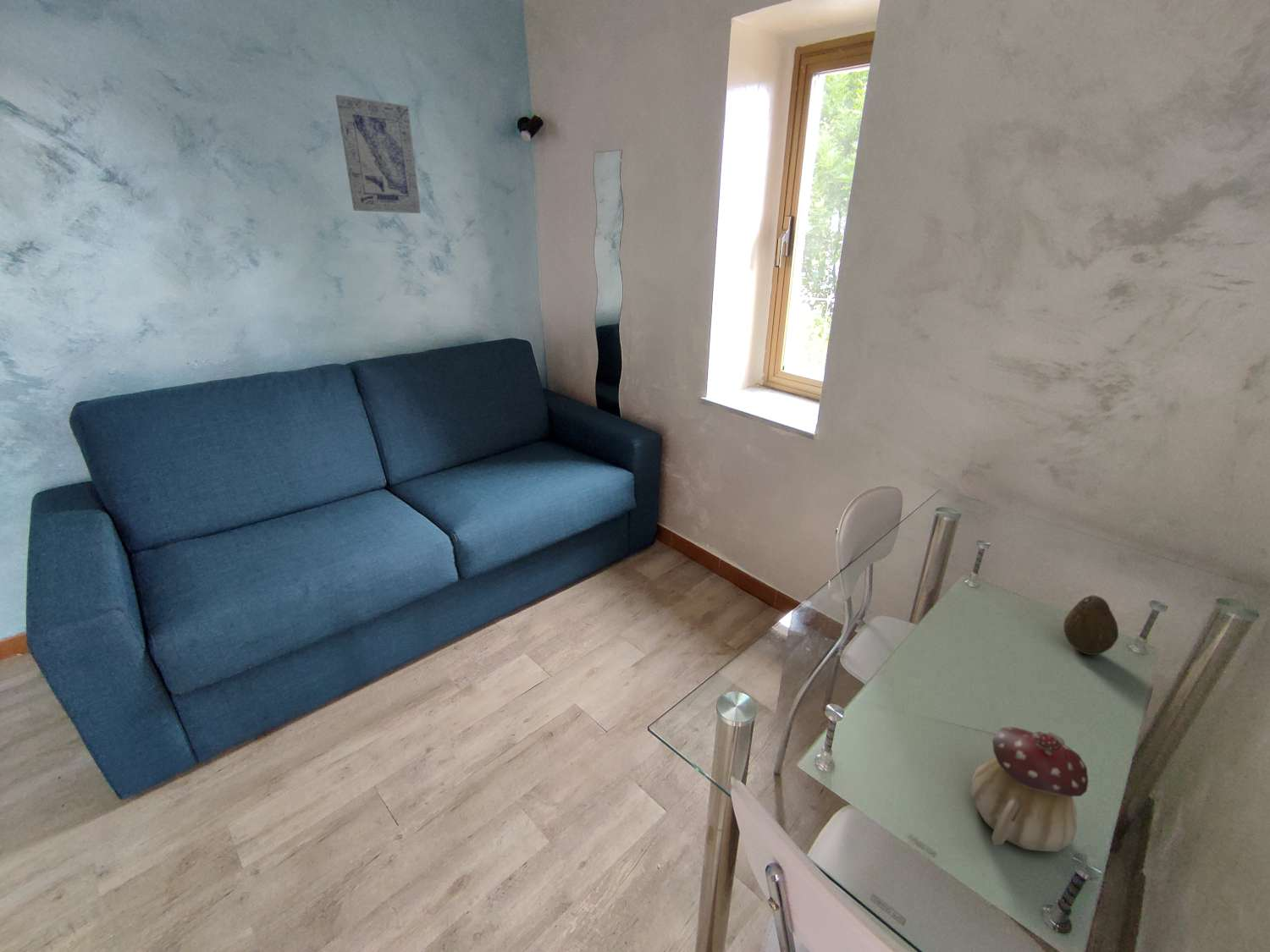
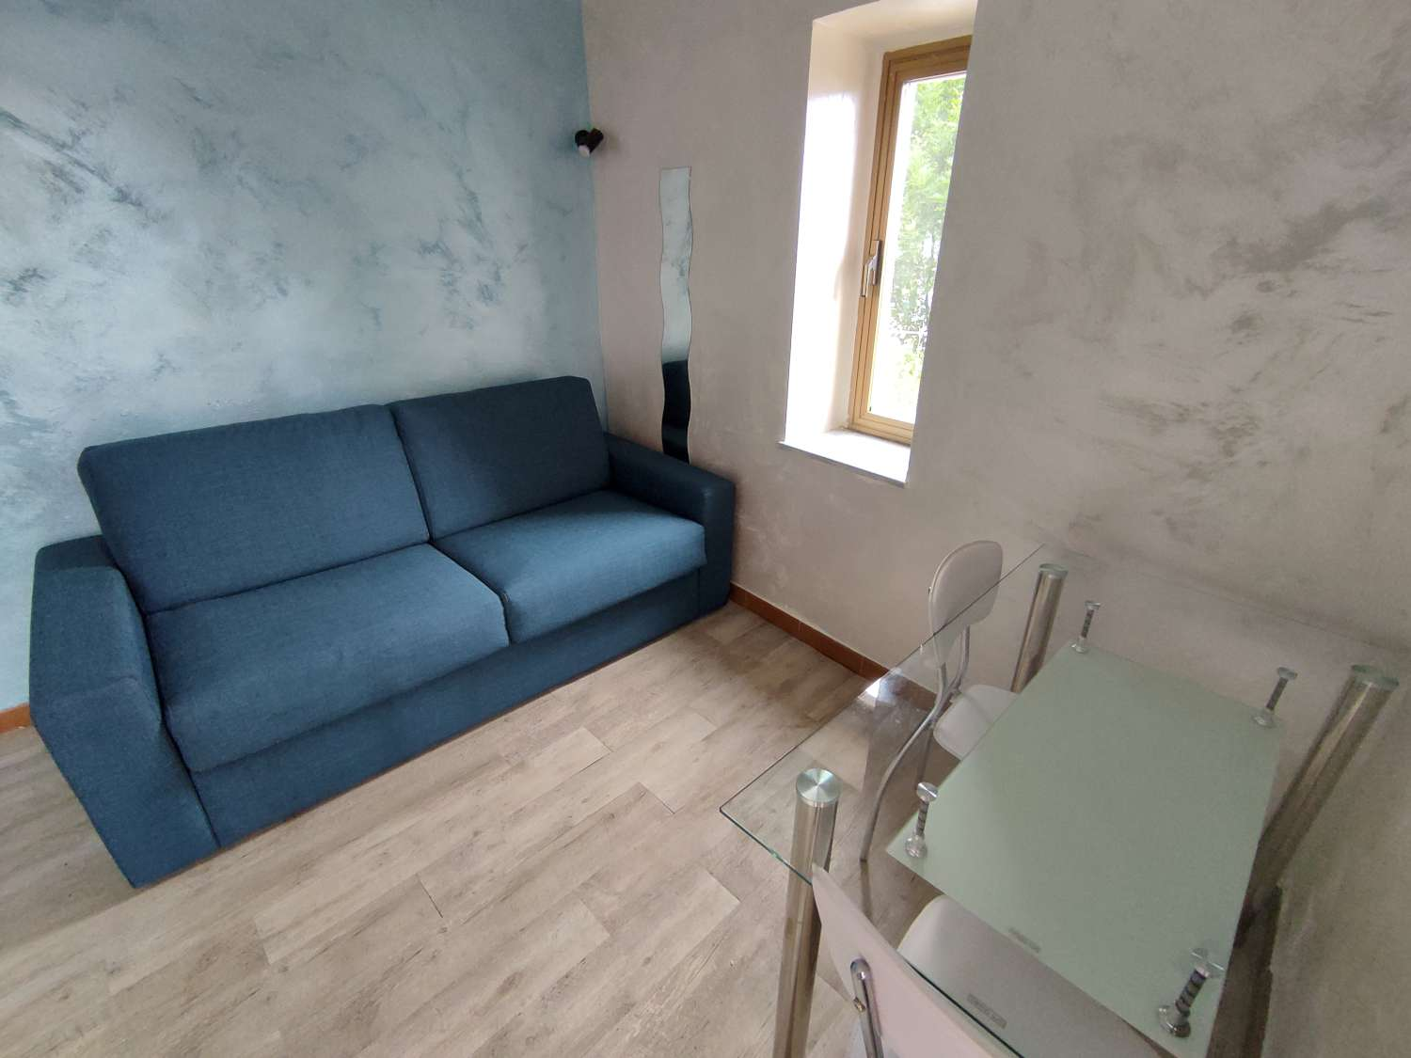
- fruit (1091, 624)
- wall art (380, 158)
- teapot (1029, 782)
